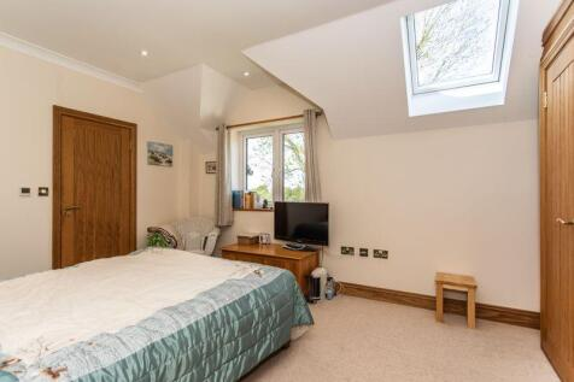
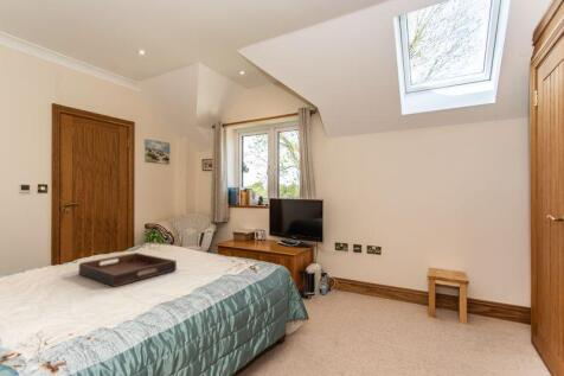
+ serving tray (127, 267)
